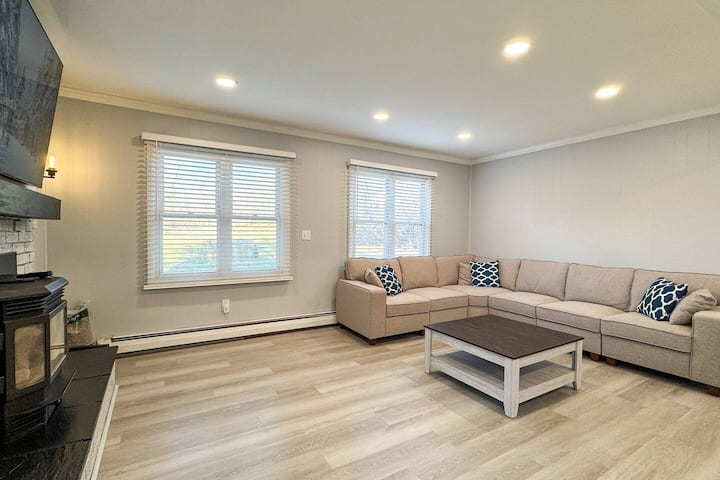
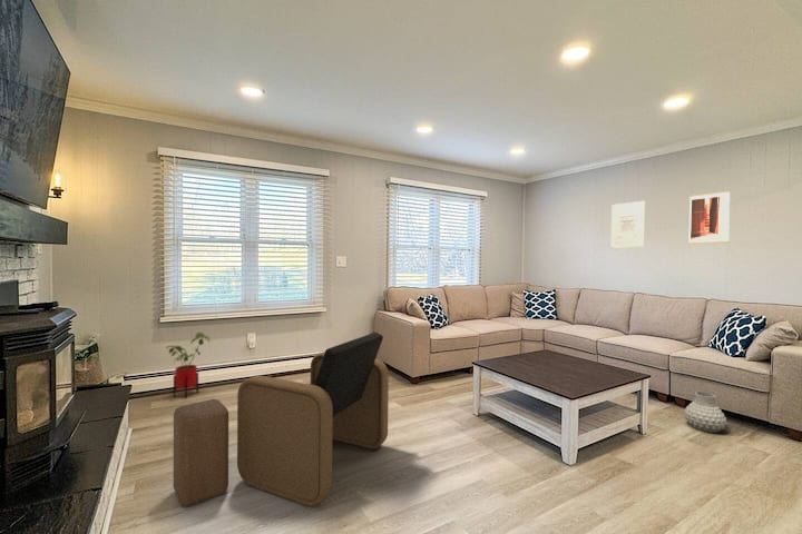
+ wall art (627, 225)
+ house plant (188, 363)
+ stool (200, 449)
+ armchair (319, 399)
+ vase (704, 411)
+ wall art (708, 218)
